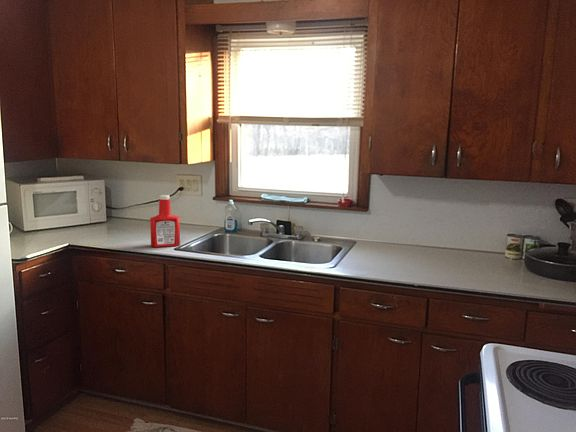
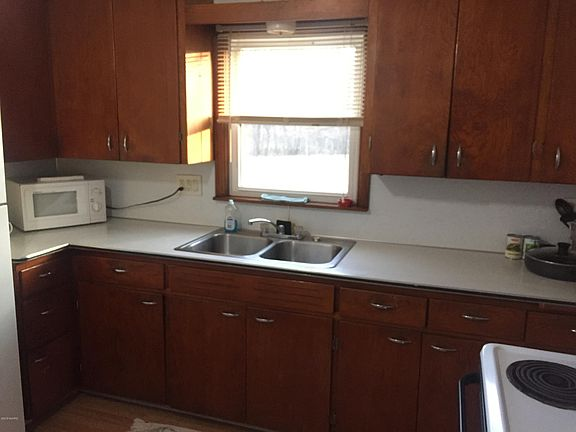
- soap bottle (164, 220)
